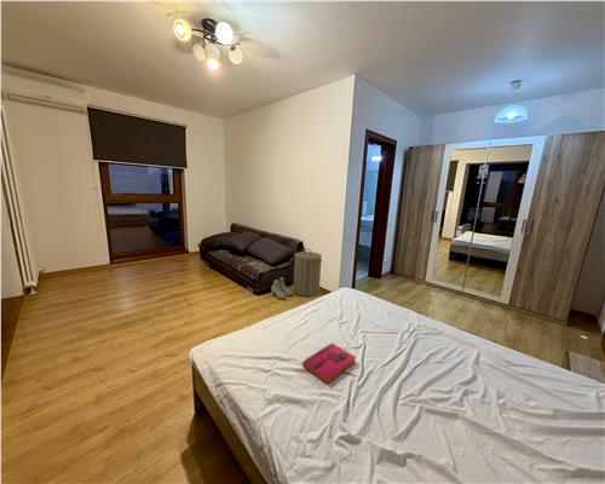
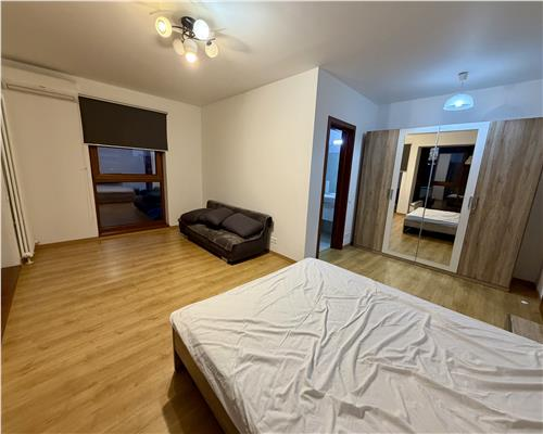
- boots (281, 287)
- hardback book (329, 361)
- laundry hamper (307, 270)
